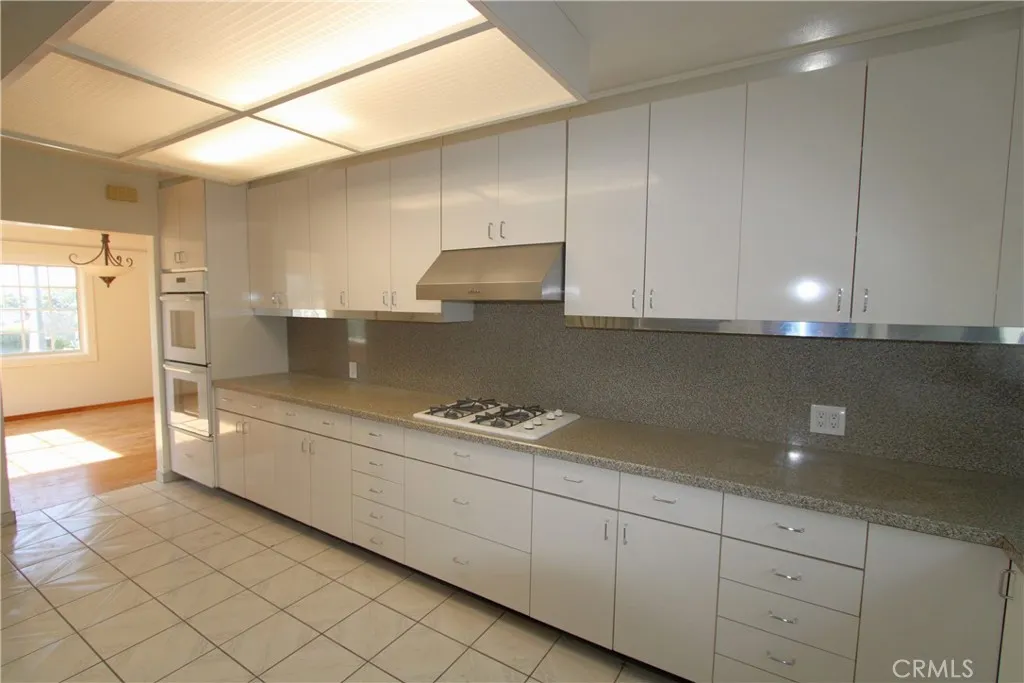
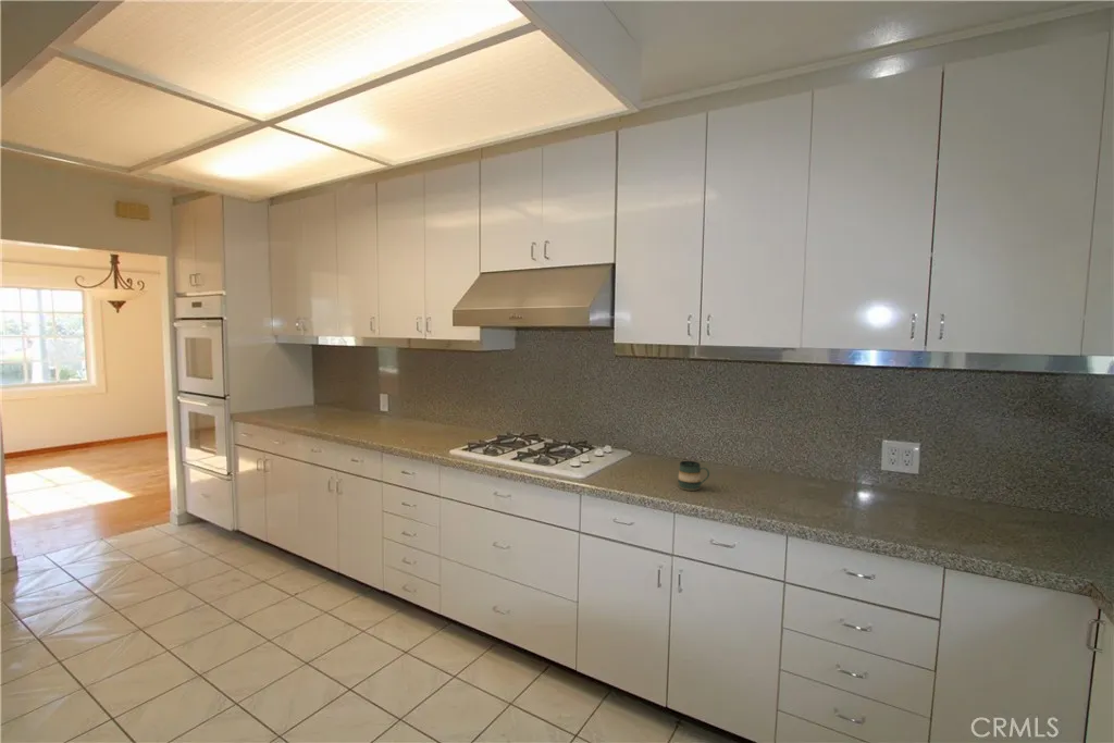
+ mug (693, 475)
